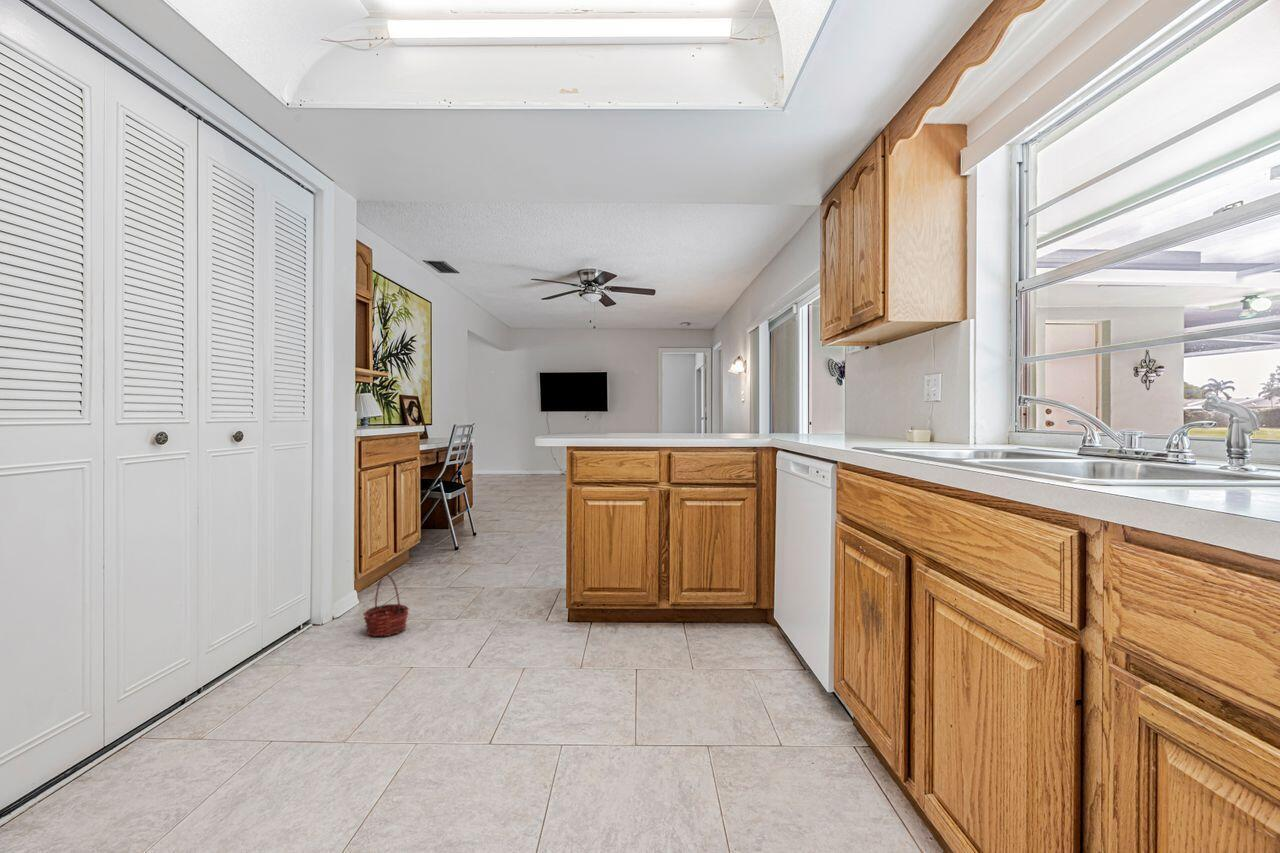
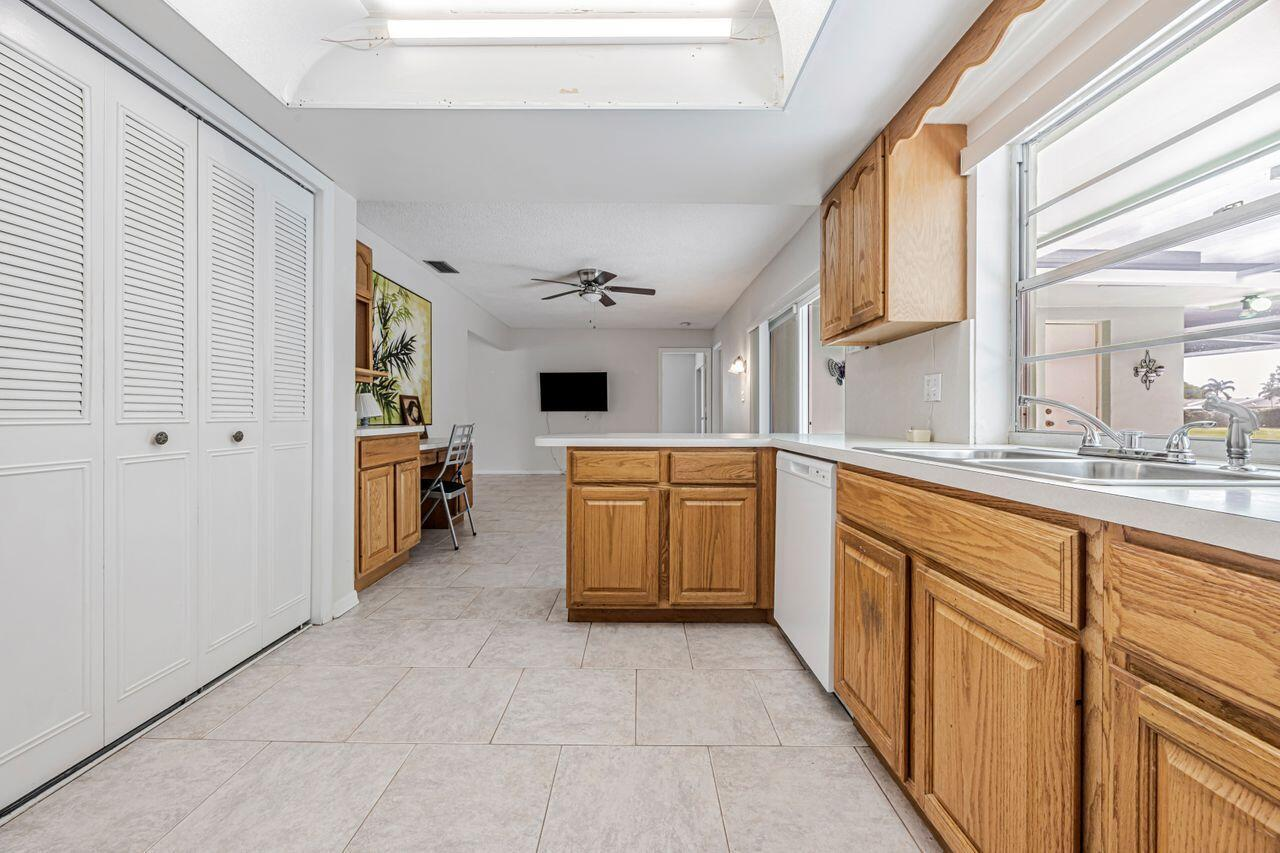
- basket (386, 604)
